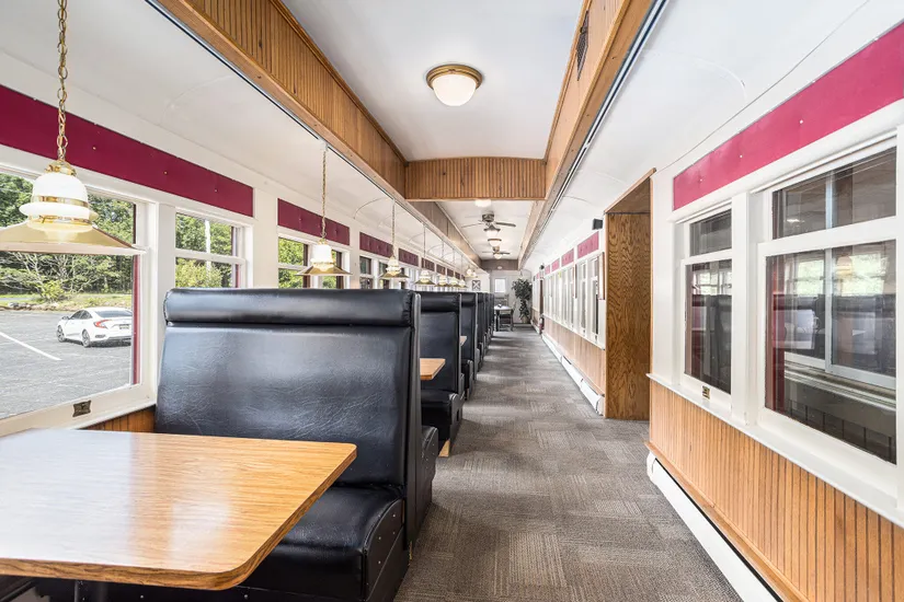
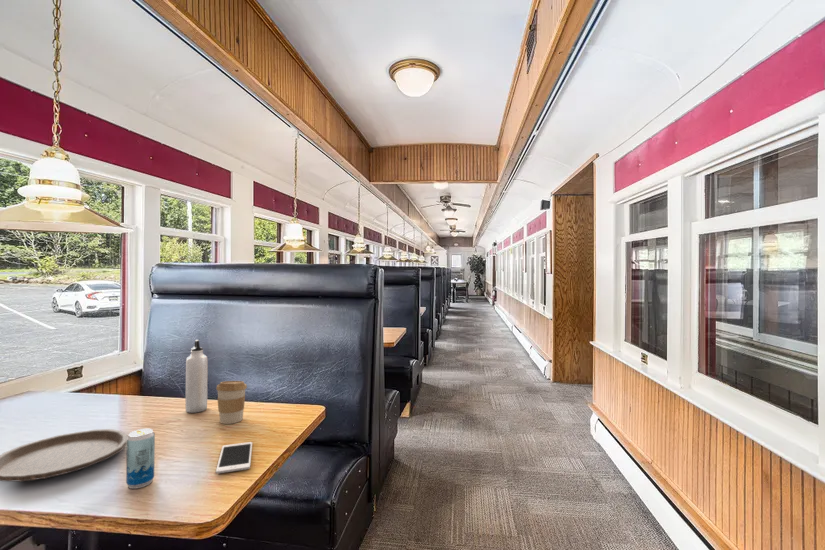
+ plate (63, 453)
+ cell phone (235, 456)
+ coffee cup (231, 400)
+ beverage can (140, 457)
+ water bottle (196, 374)
